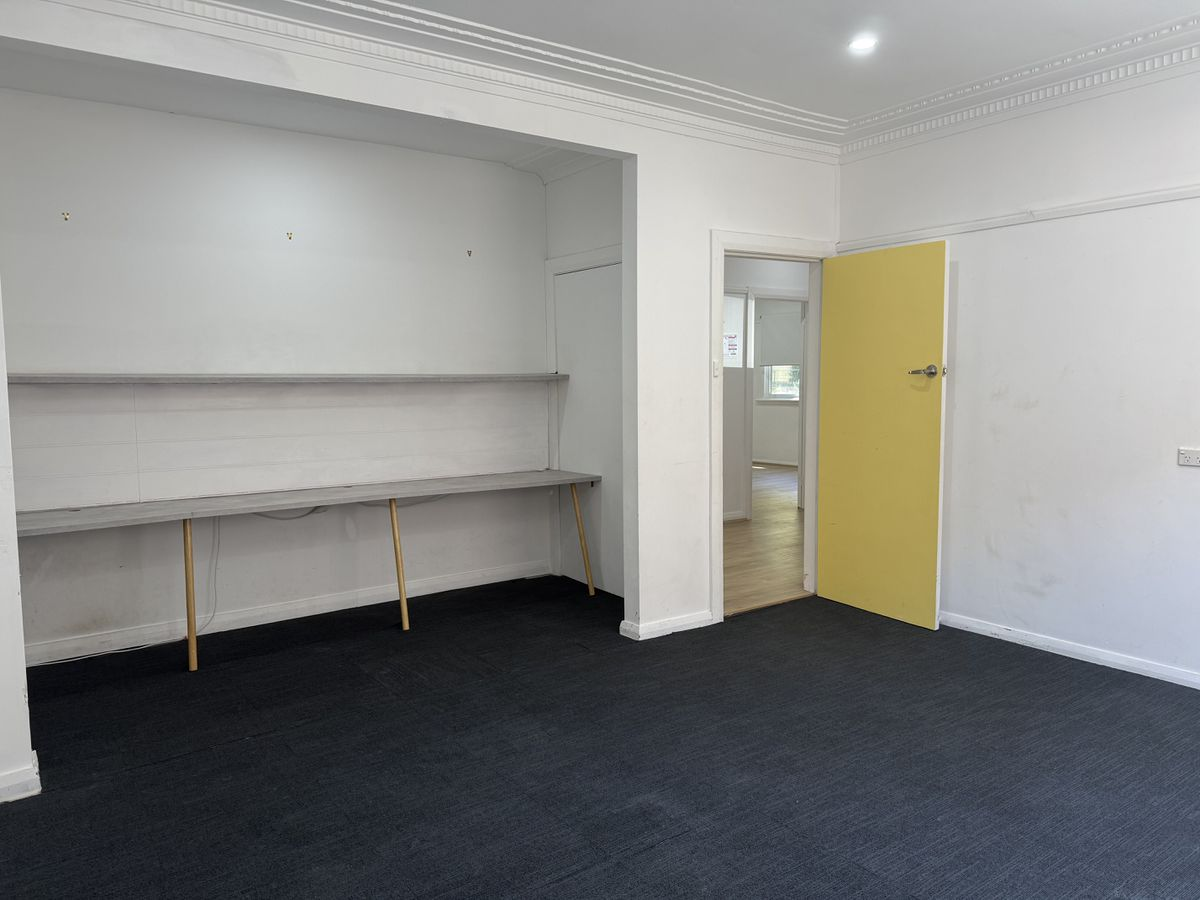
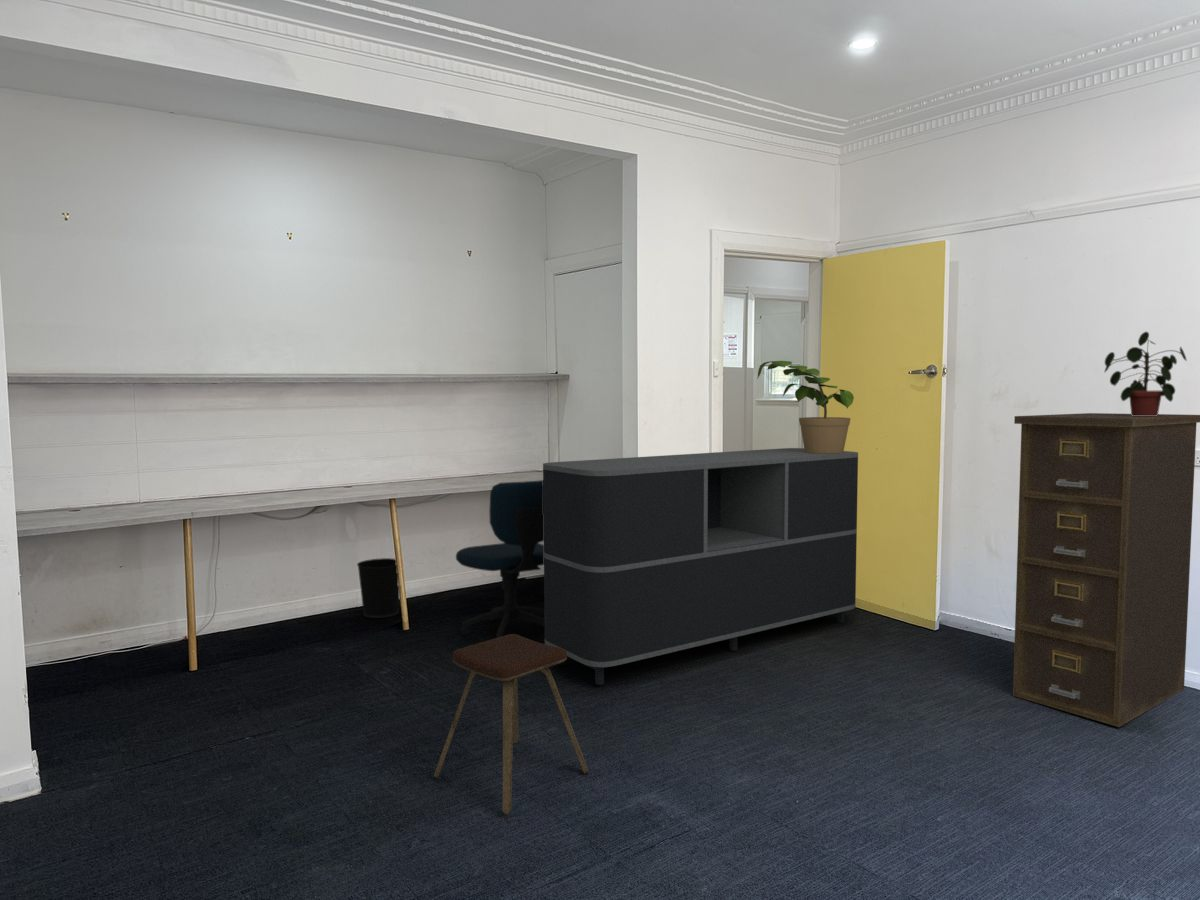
+ filing cabinet (1103, 555)
+ music stool (510, 713)
+ sideboard (711, 550)
+ wastebasket (380, 588)
+ office chair (510, 555)
+ potted plant (1141, 373)
+ potted plant (798, 401)
